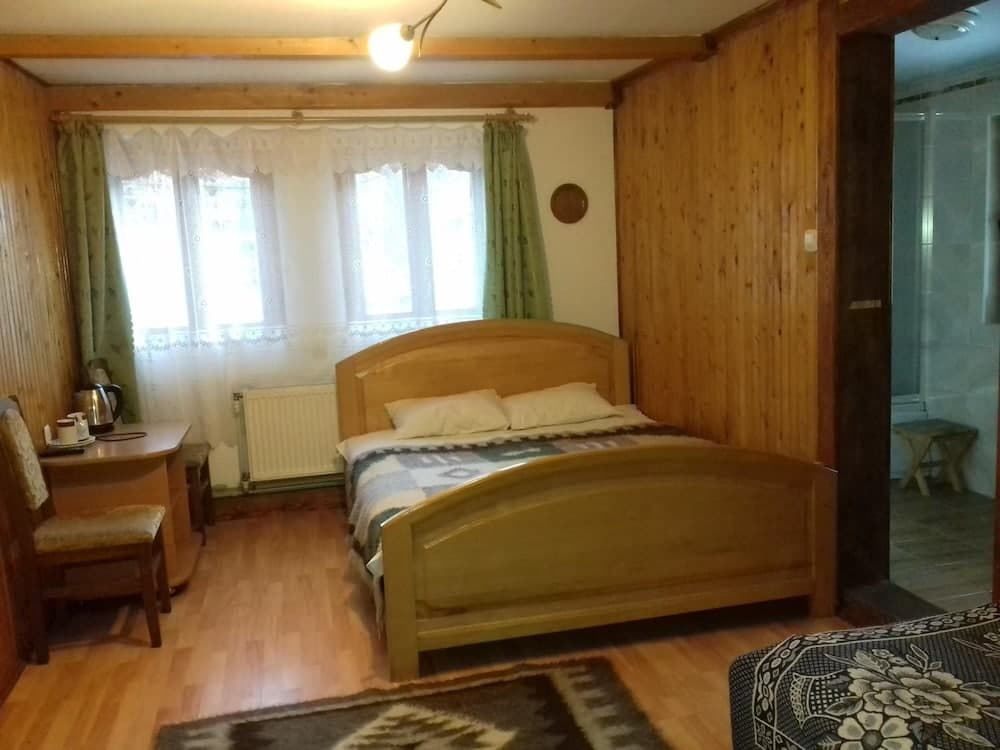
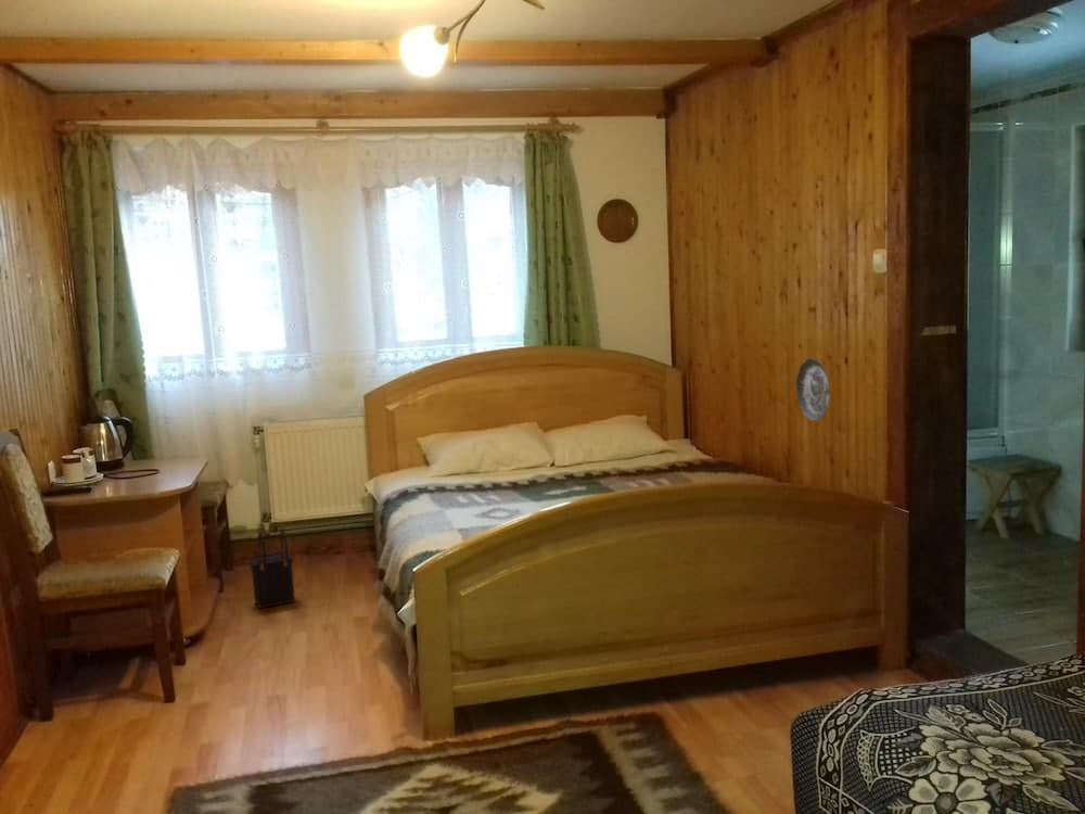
+ decorative plate (814, 390)
+ satchel (272, 565)
